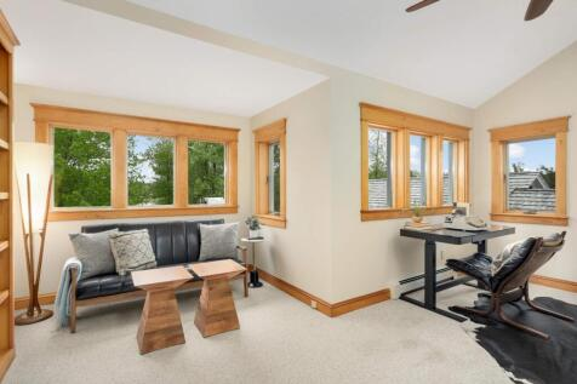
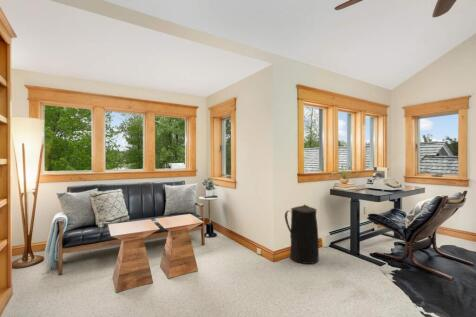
+ trash can (302, 231)
